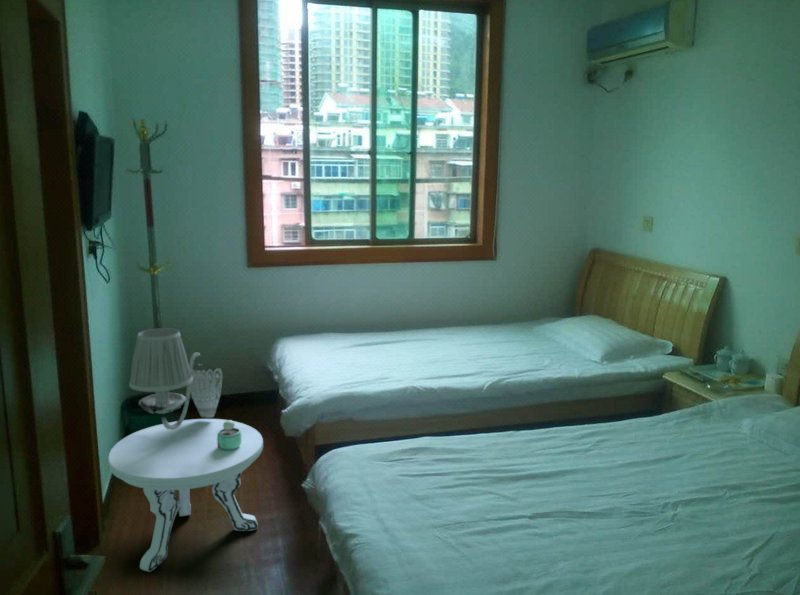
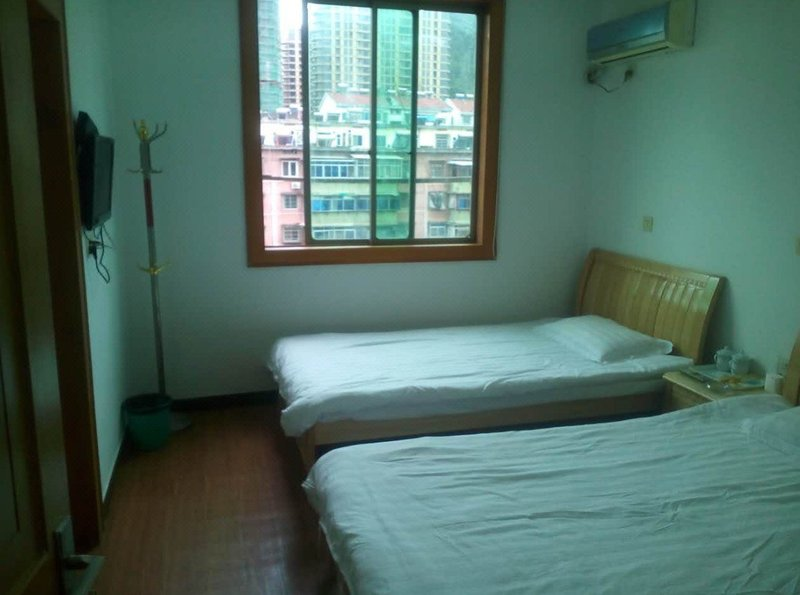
- wall sconce (177, 383)
- side table (189, 492)
- chocolate milk (227, 433)
